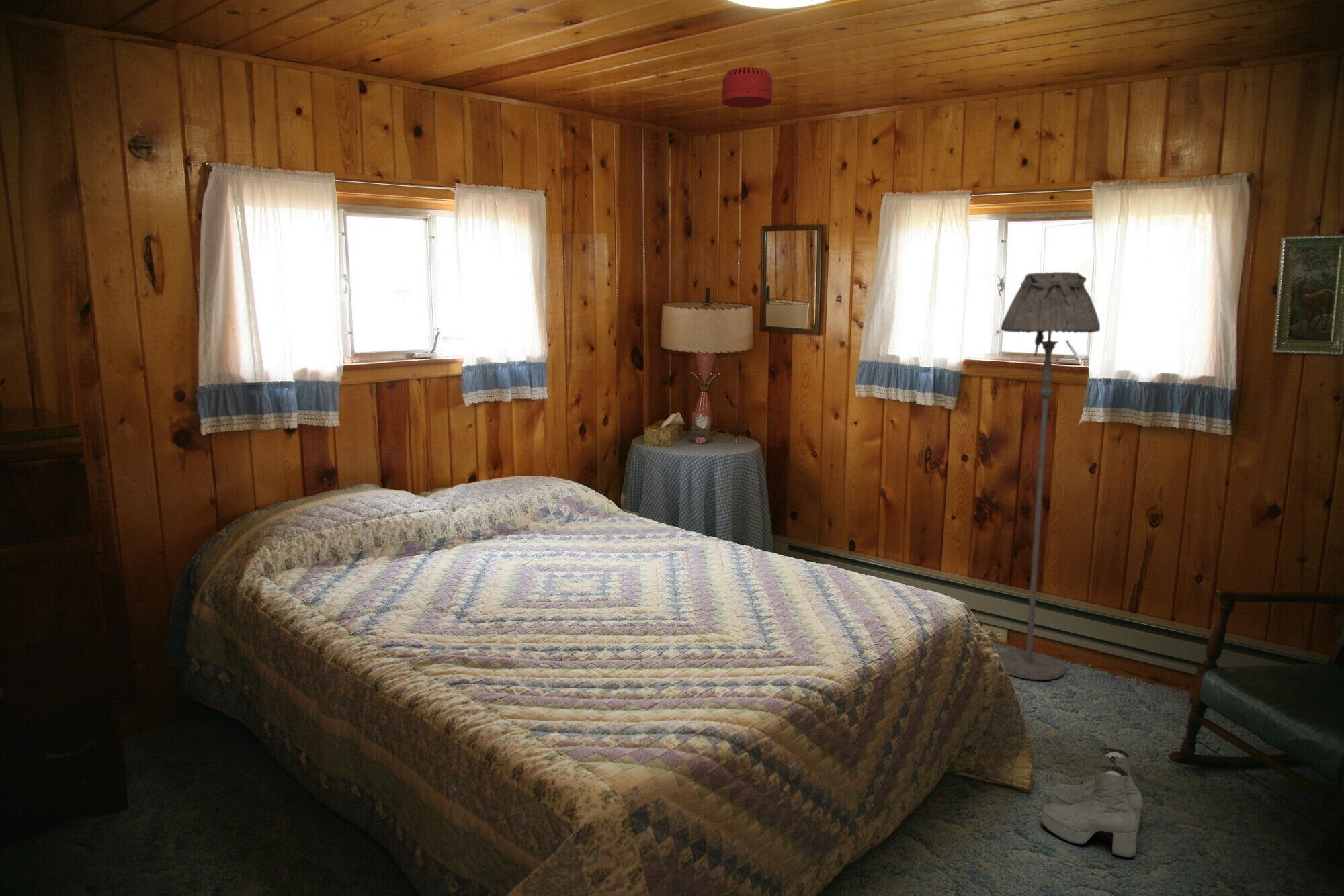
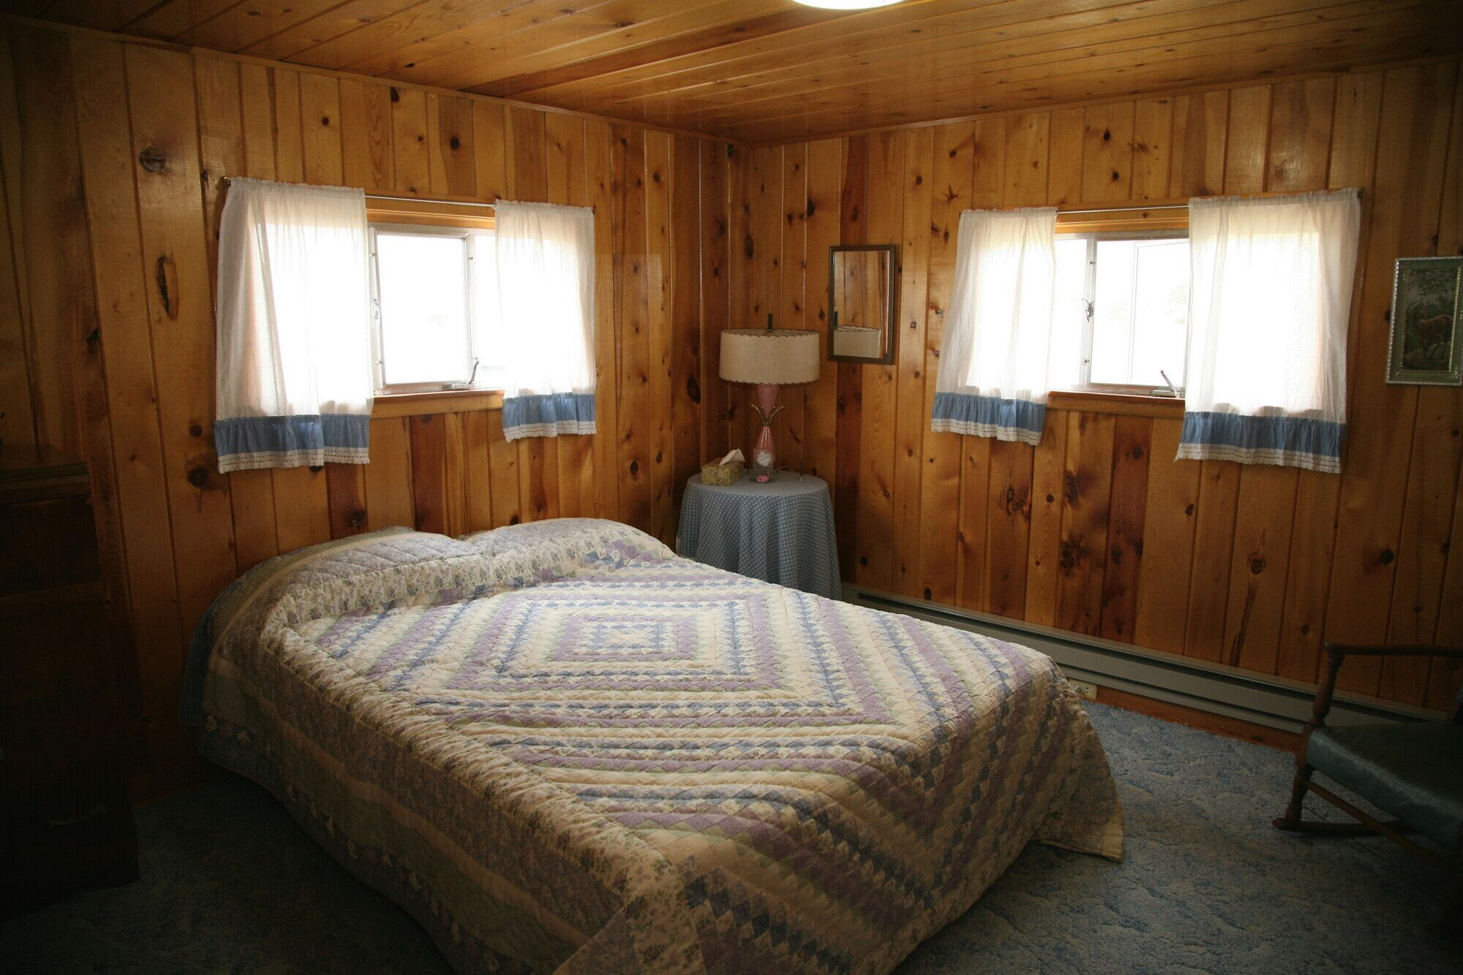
- boots (1093, 792)
- floor lamp (1040, 476)
- smoke detector (747, 87)
